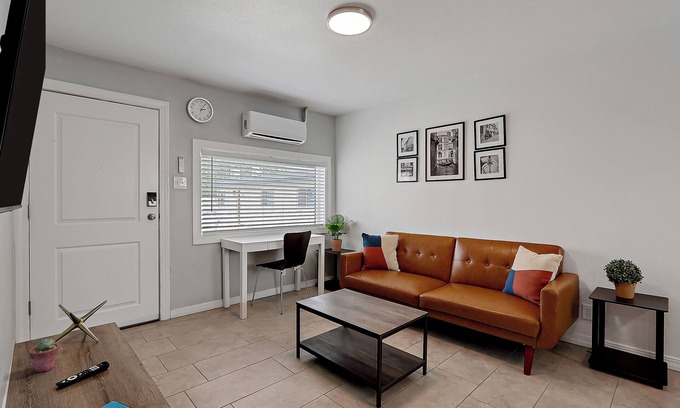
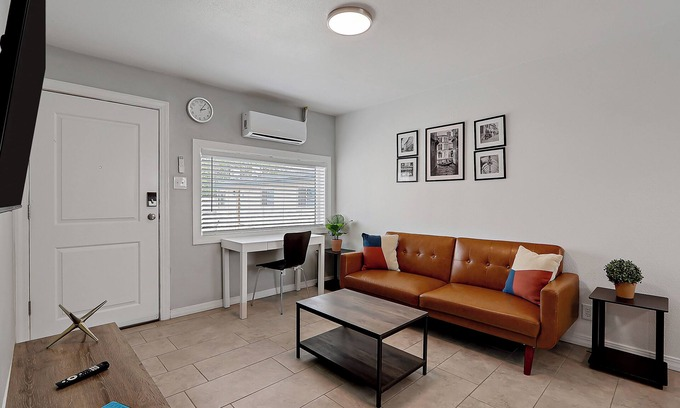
- potted succulent (44, 354)
